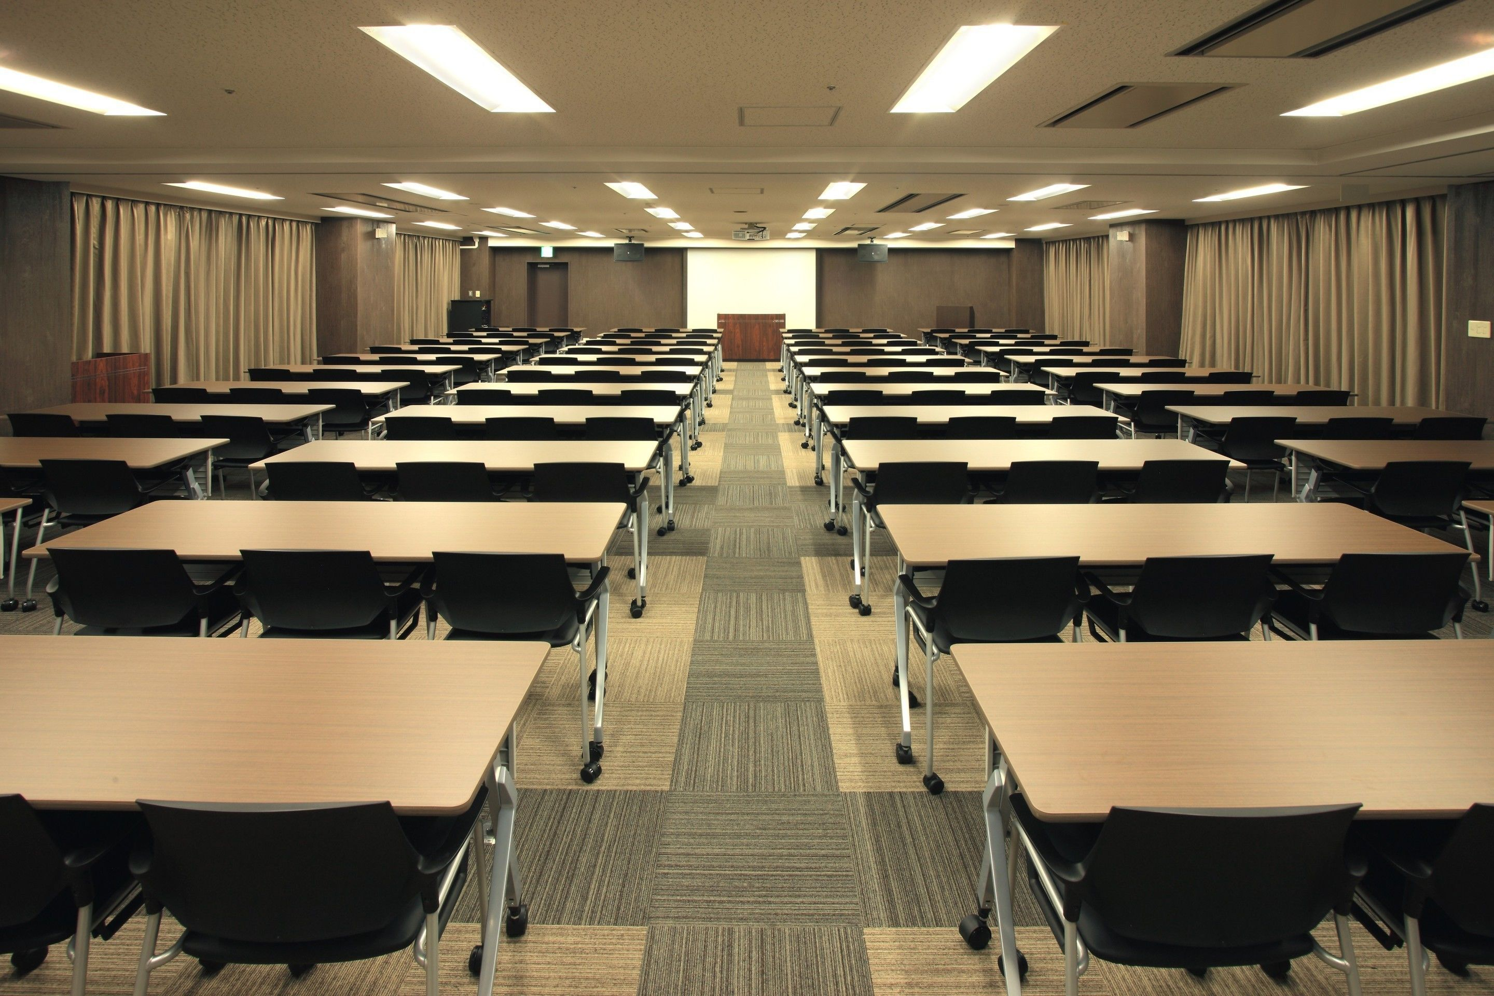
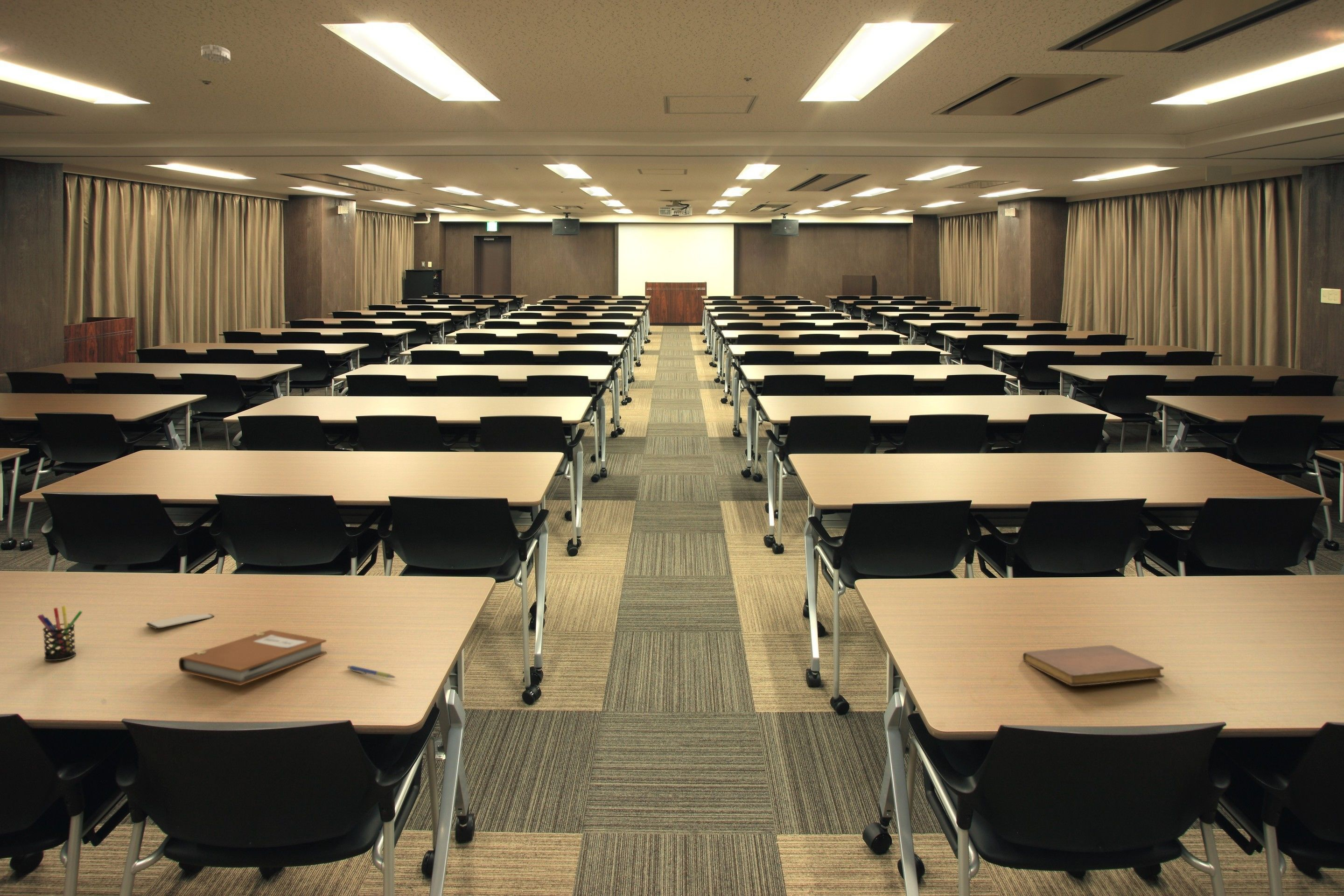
+ smartphone (181, 620)
+ pen (371, 672)
+ notebook (257, 654)
+ notebook (1092, 664)
+ smoke detector (216, 53)
+ pen holder (62, 630)
